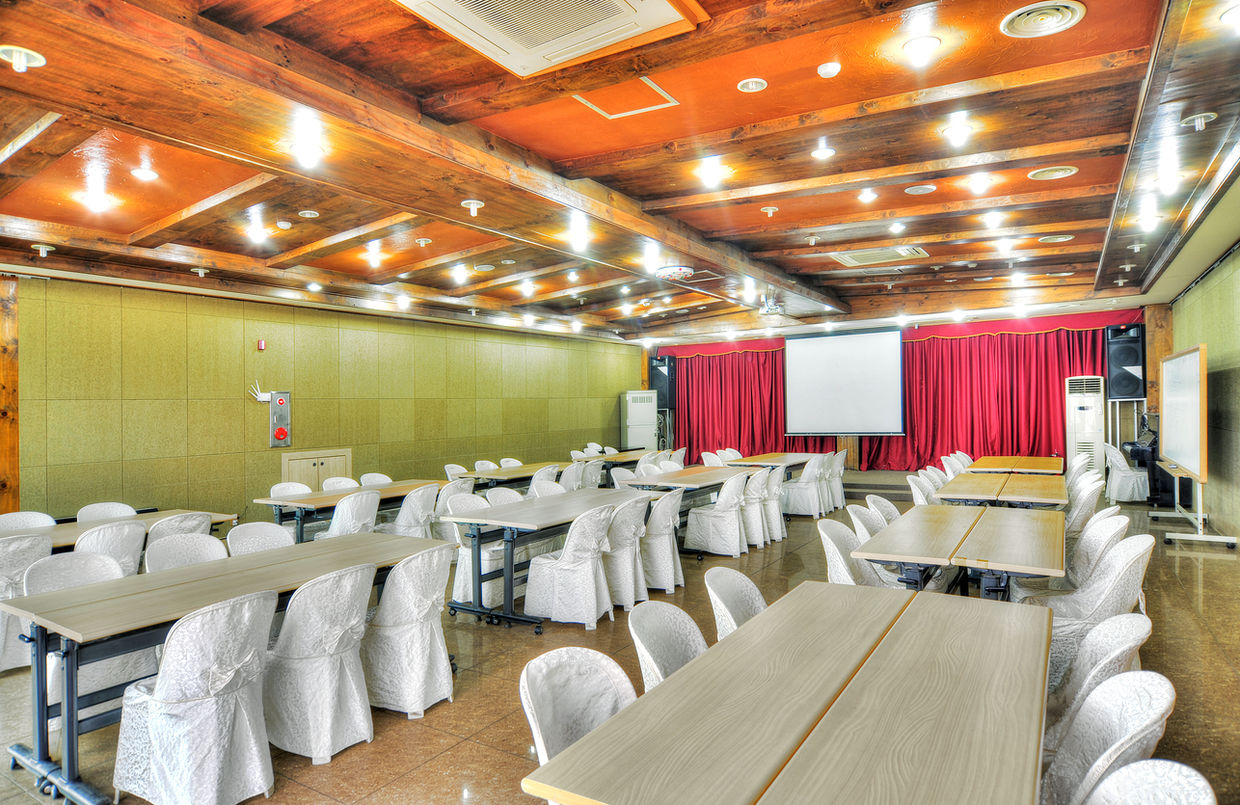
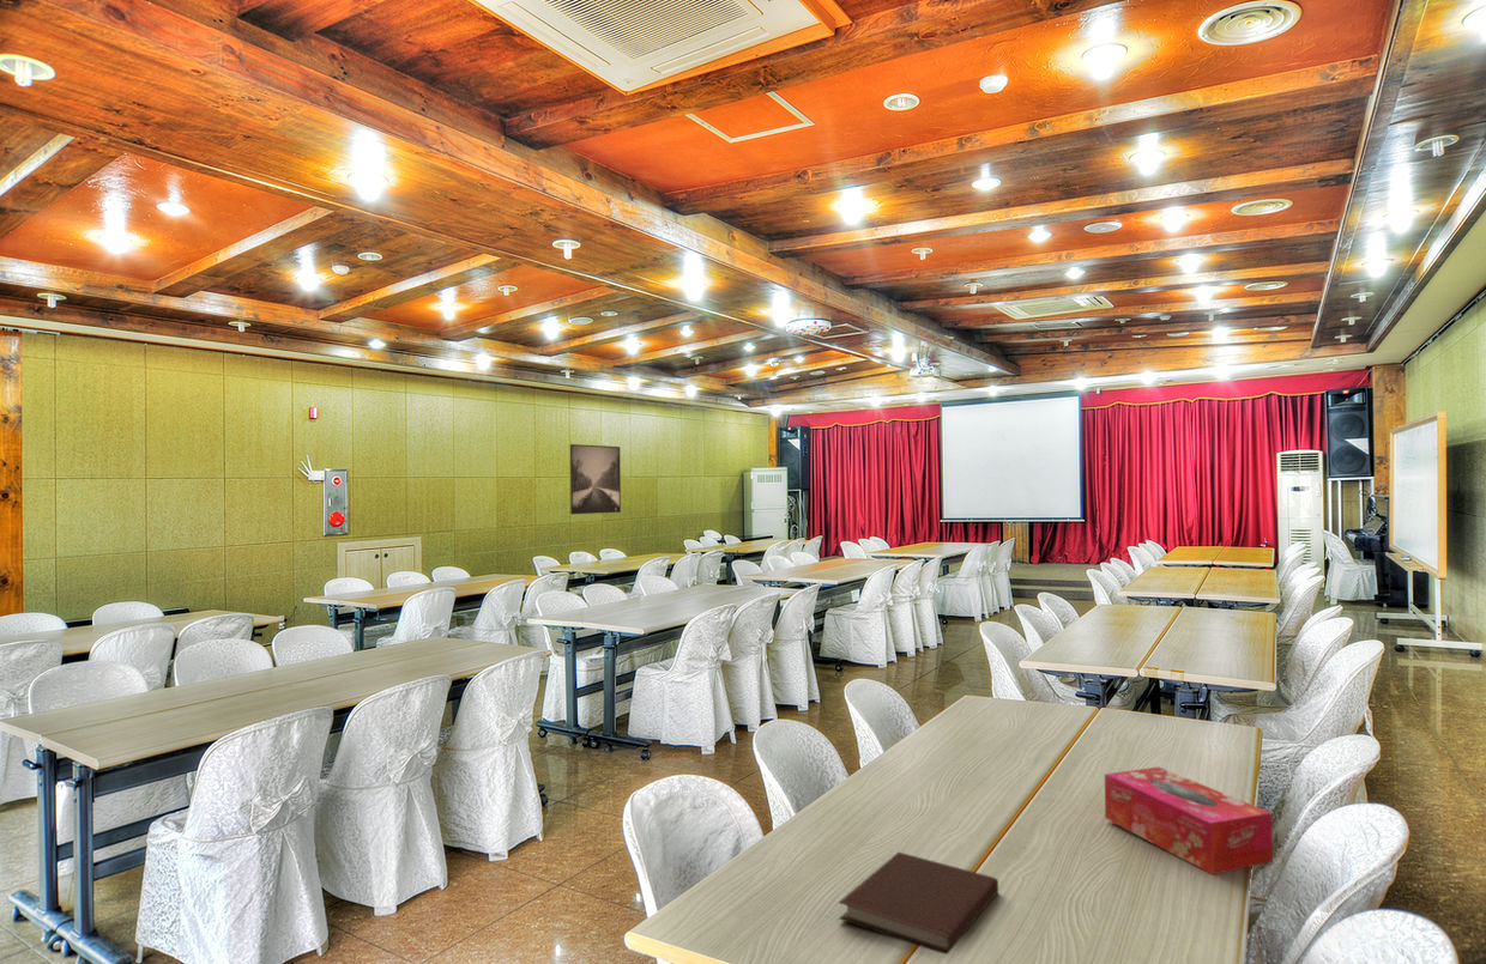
+ notebook (920, 898)
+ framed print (596, 479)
+ tissue box (1183, 816)
